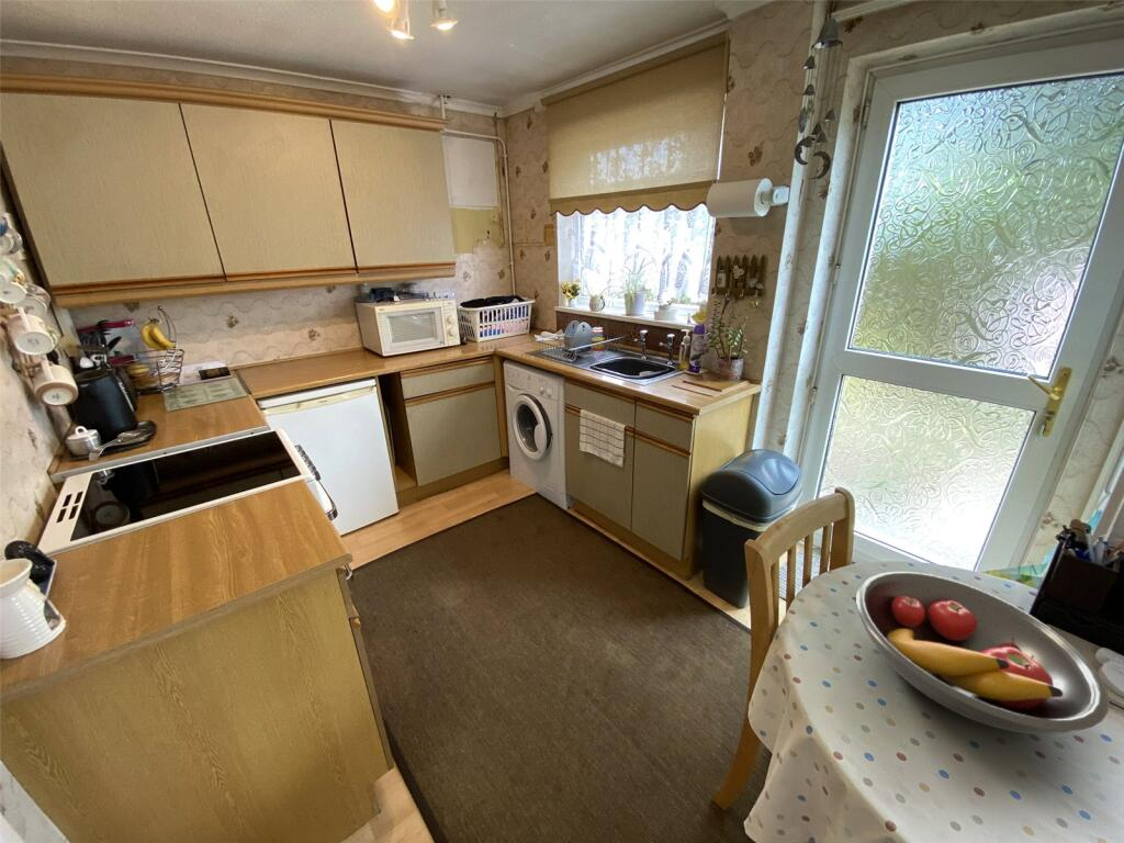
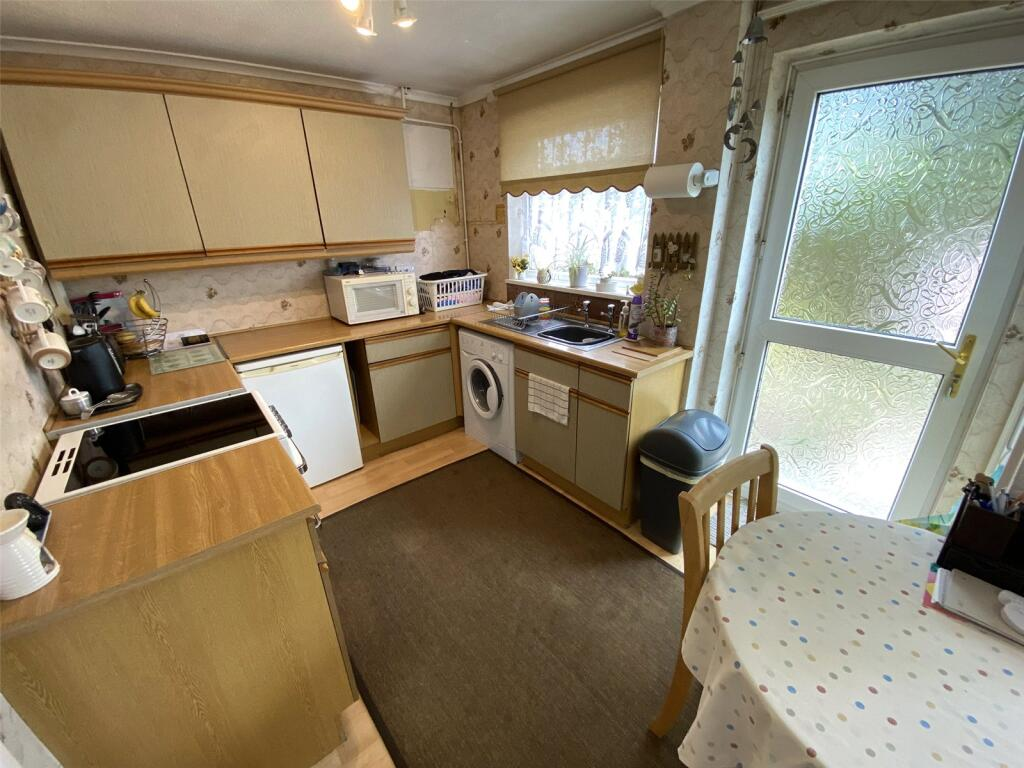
- fruit bowl (959, 648)
